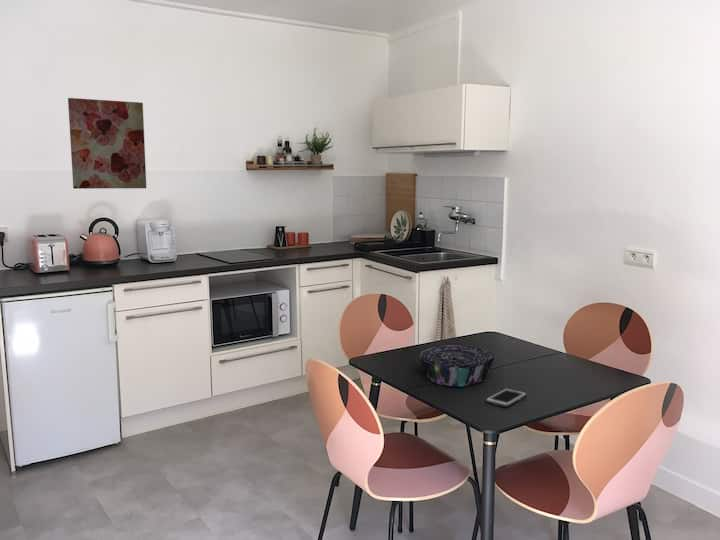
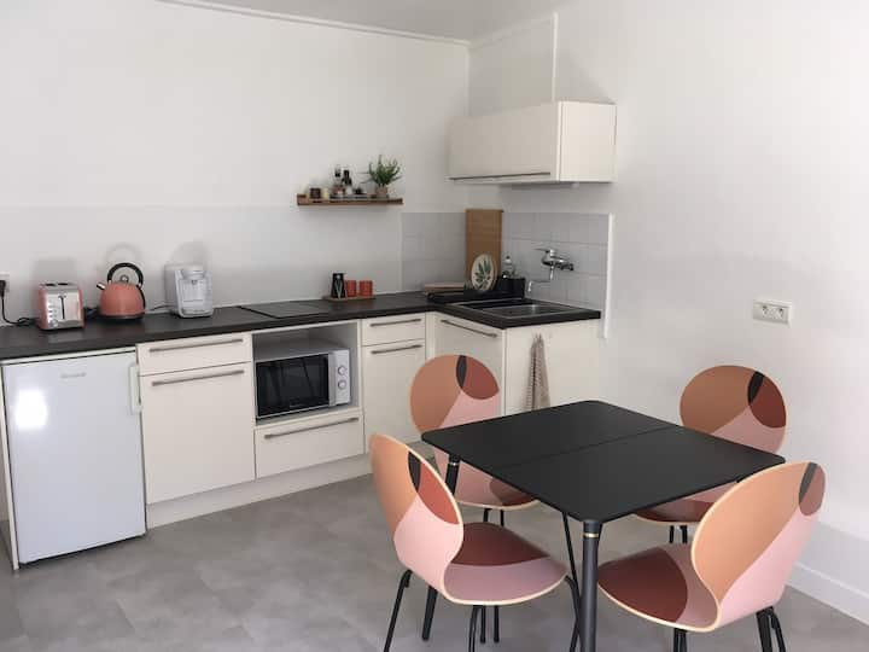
- cell phone (506, 397)
- decorative bowl (456, 366)
- wall art (108, 144)
